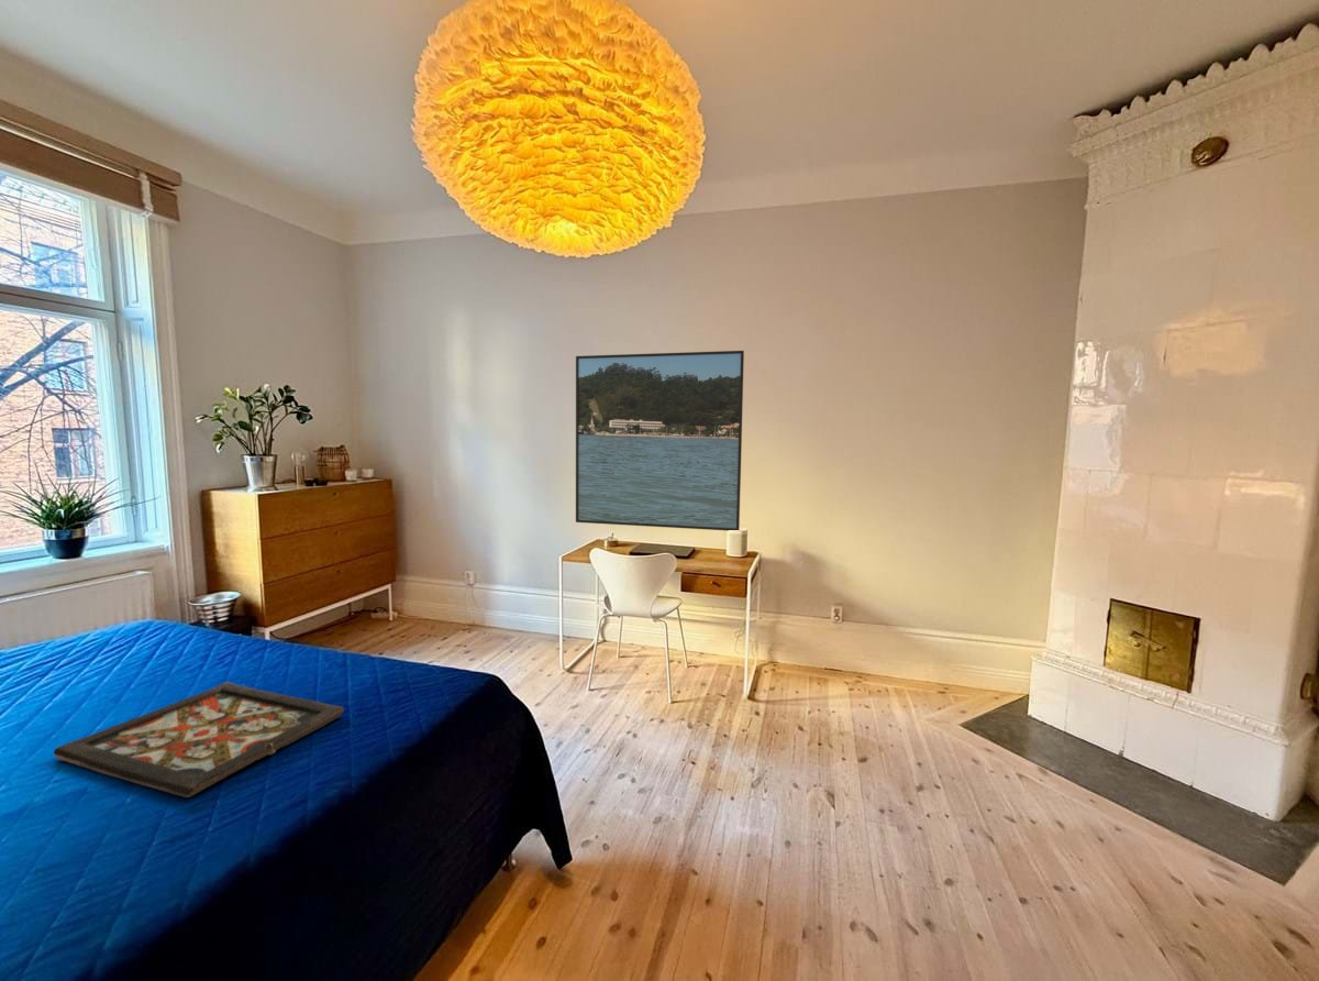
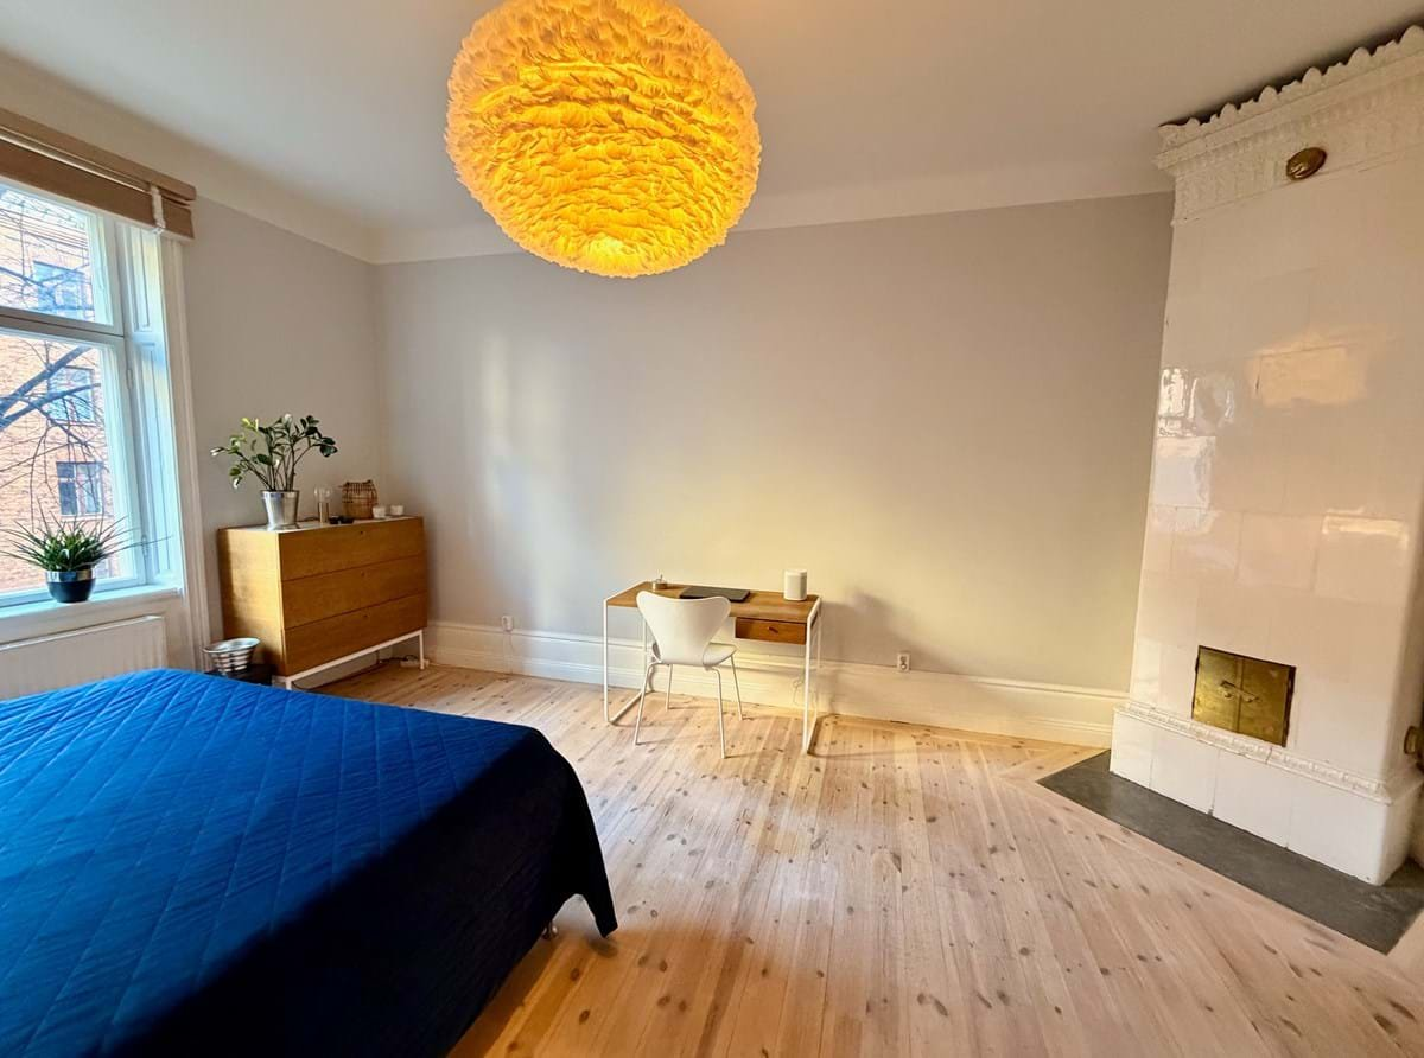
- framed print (655, 441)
- decorative tray (210, 729)
